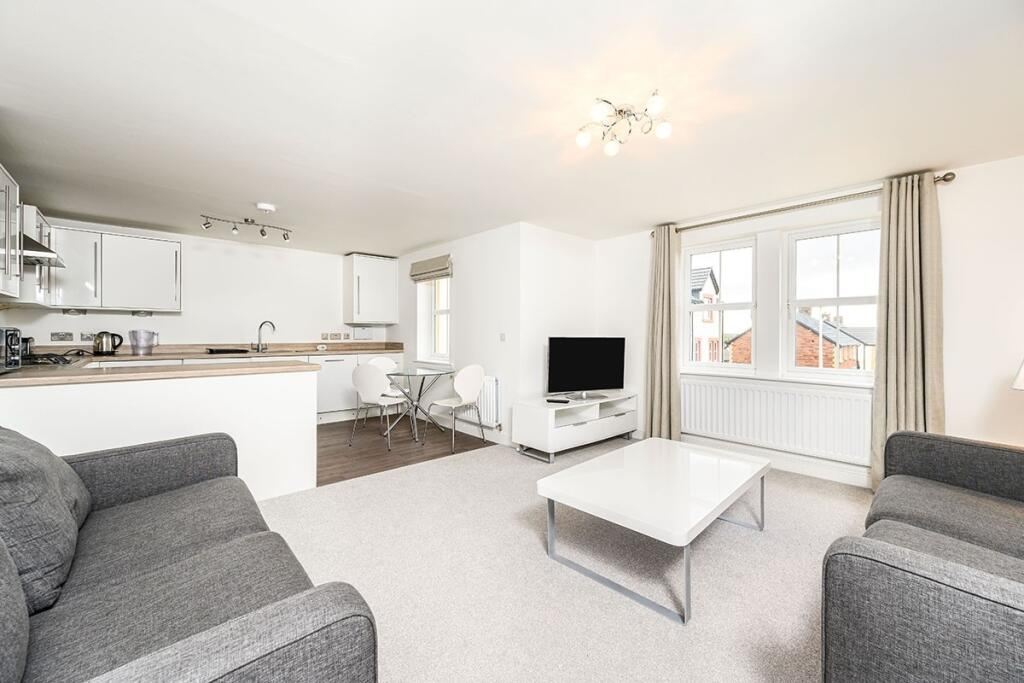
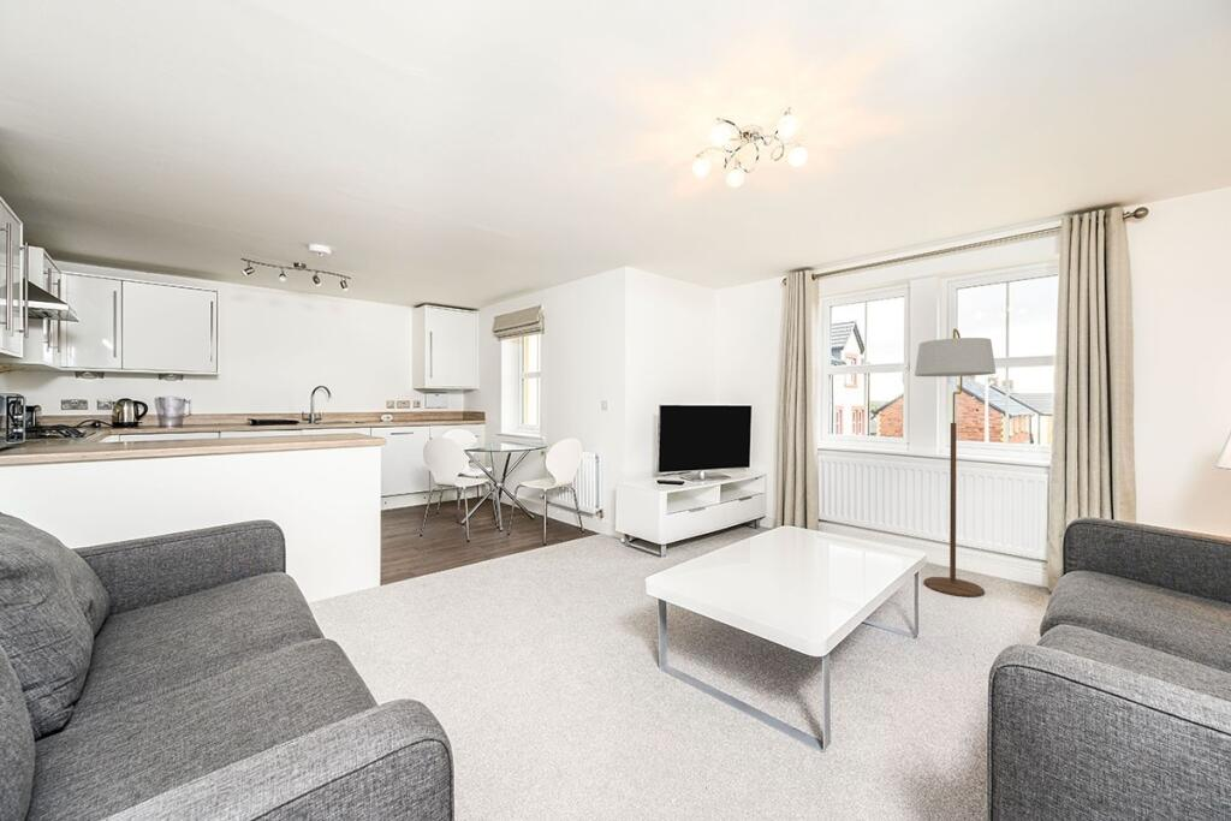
+ floor lamp (953, 457)
